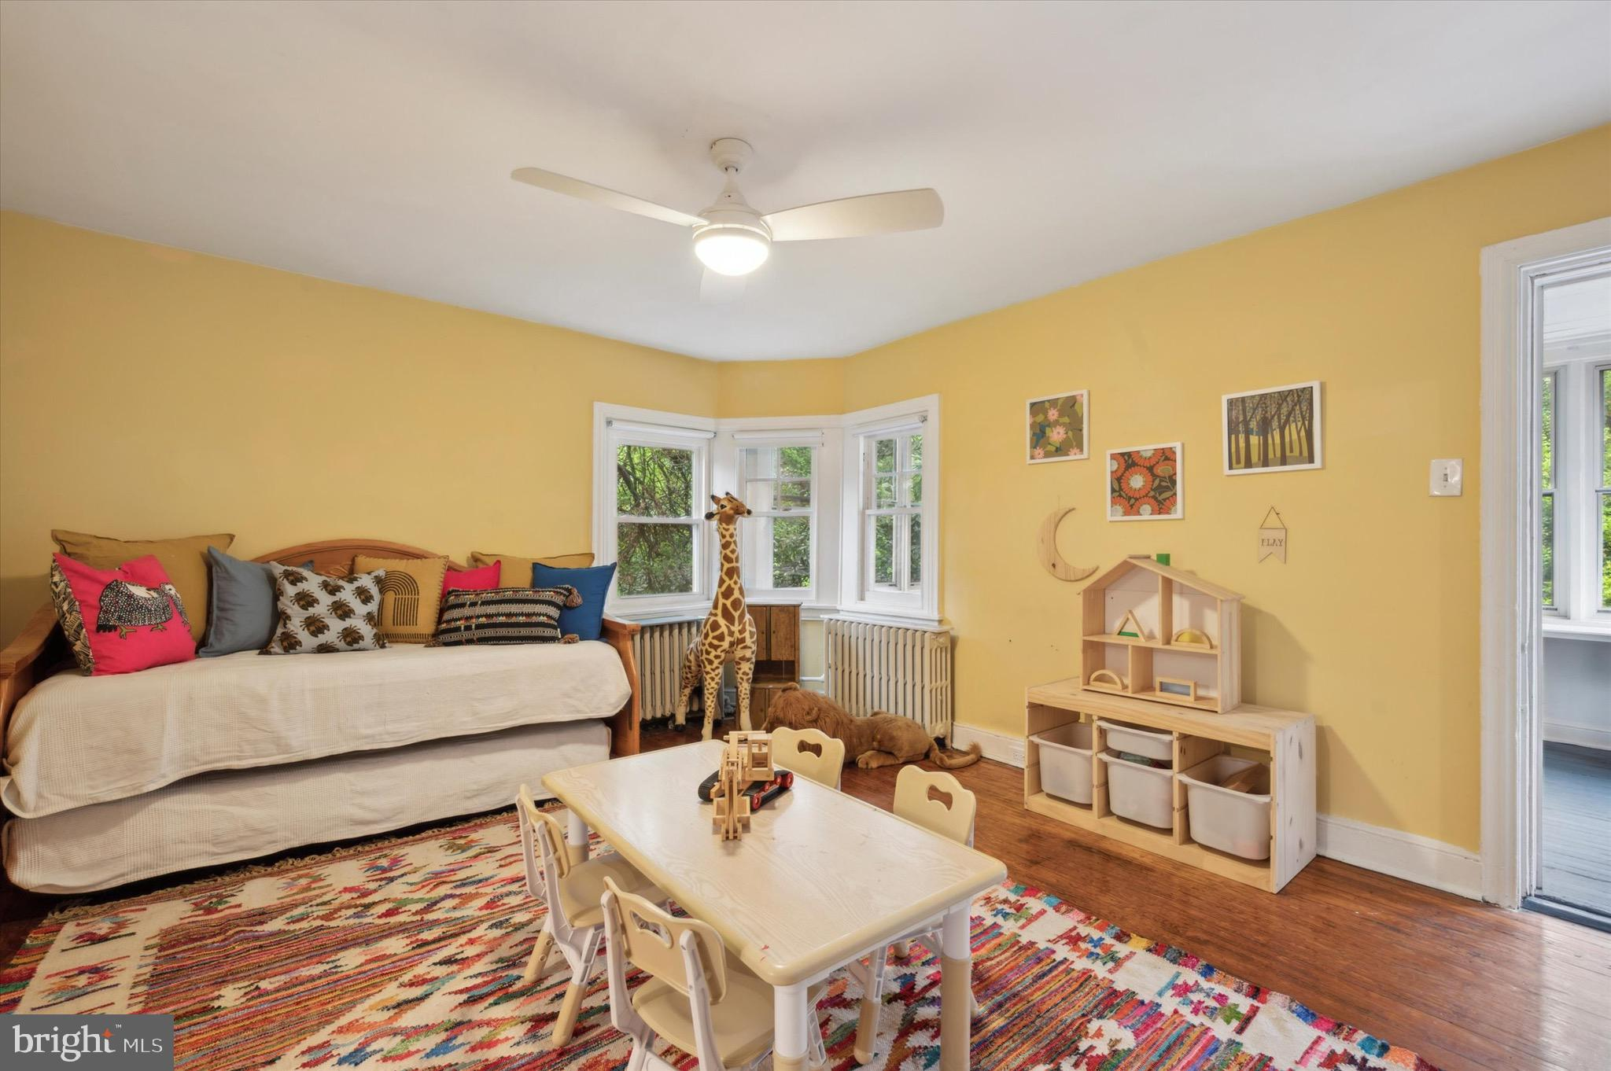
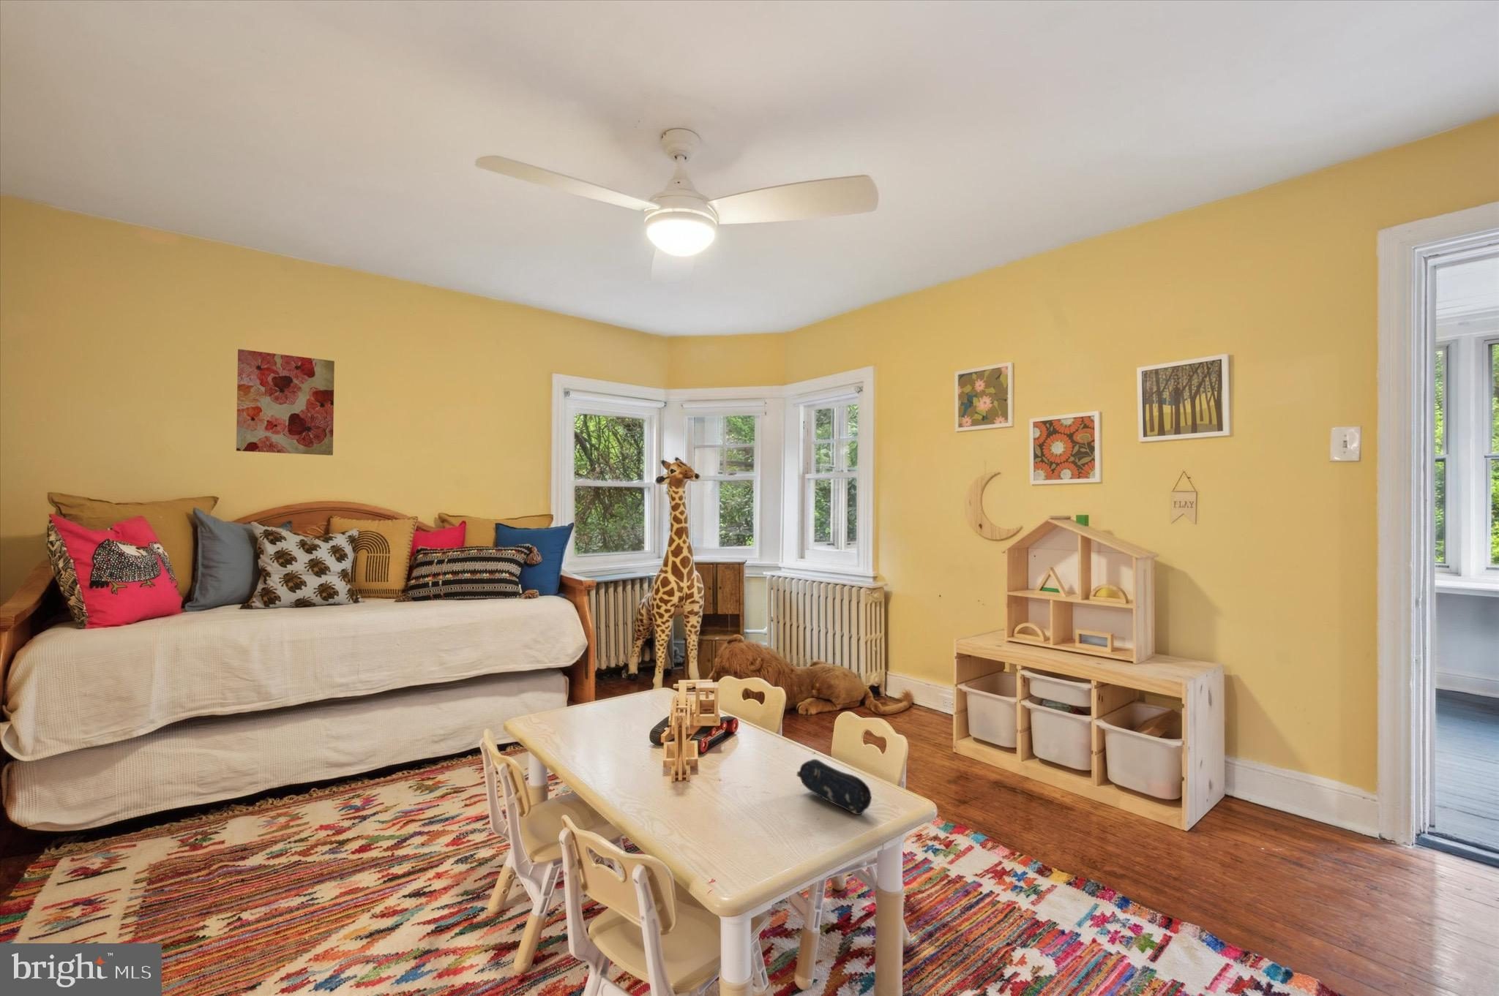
+ pencil case (834, 786)
+ wall art (287, 404)
